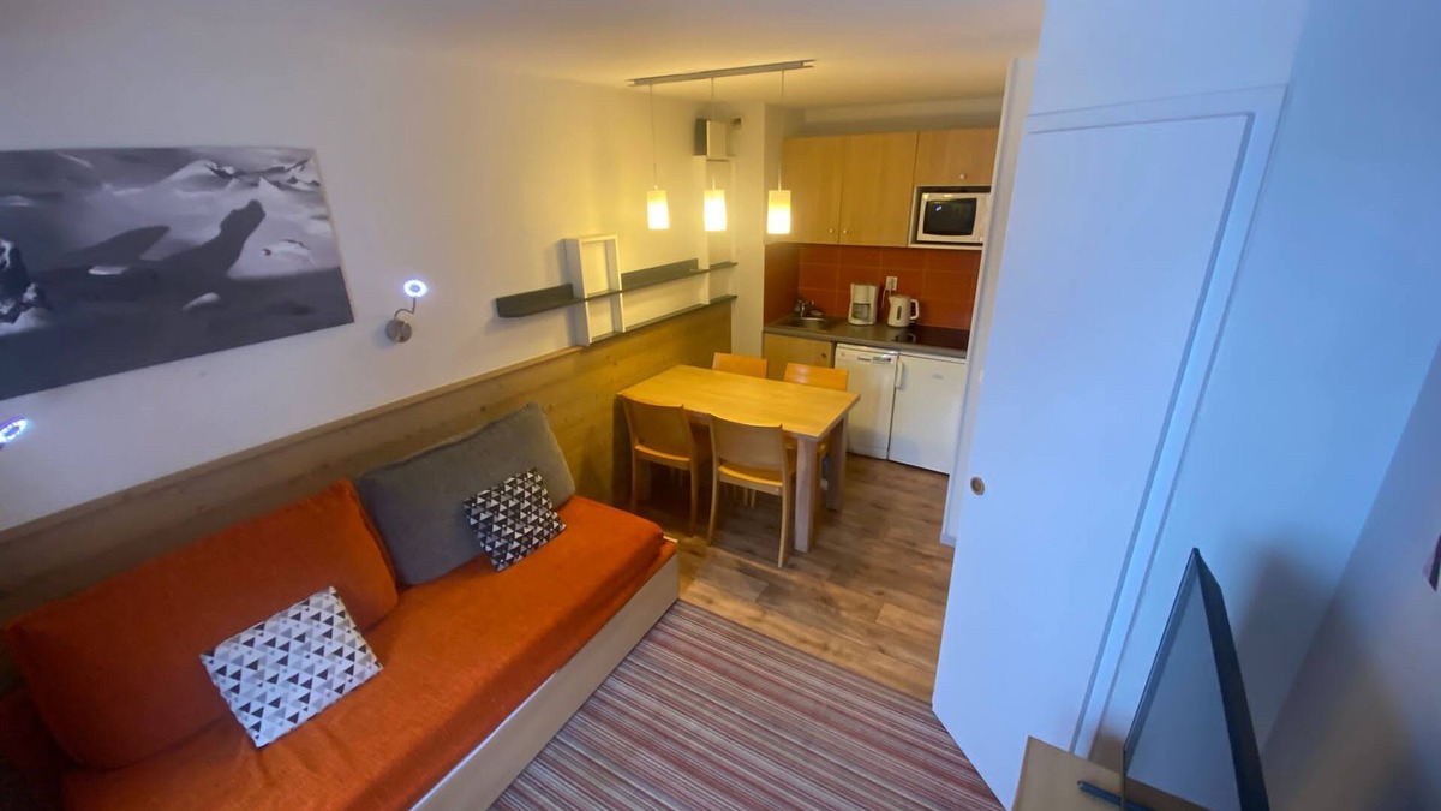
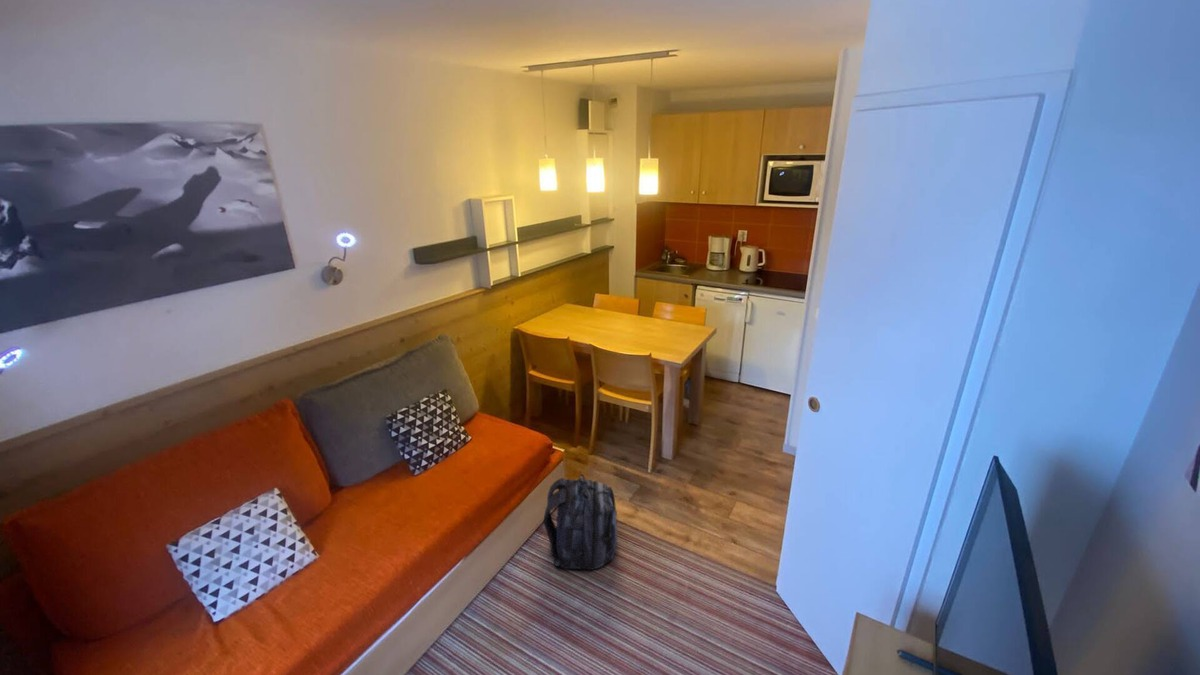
+ backpack (581, 513)
